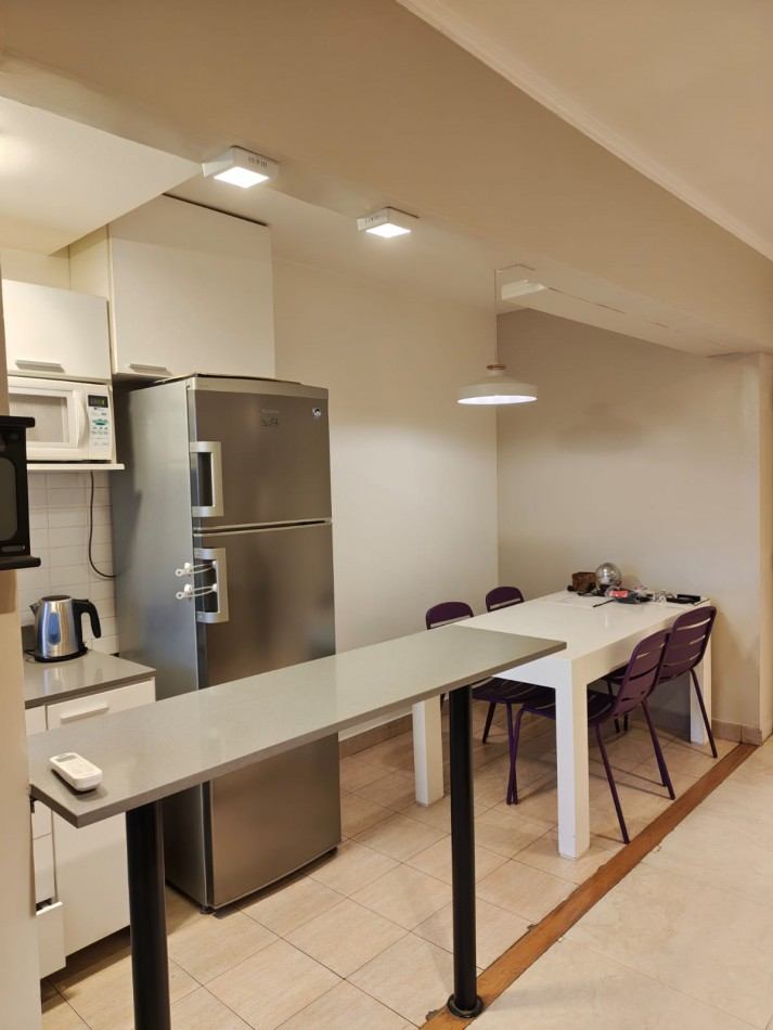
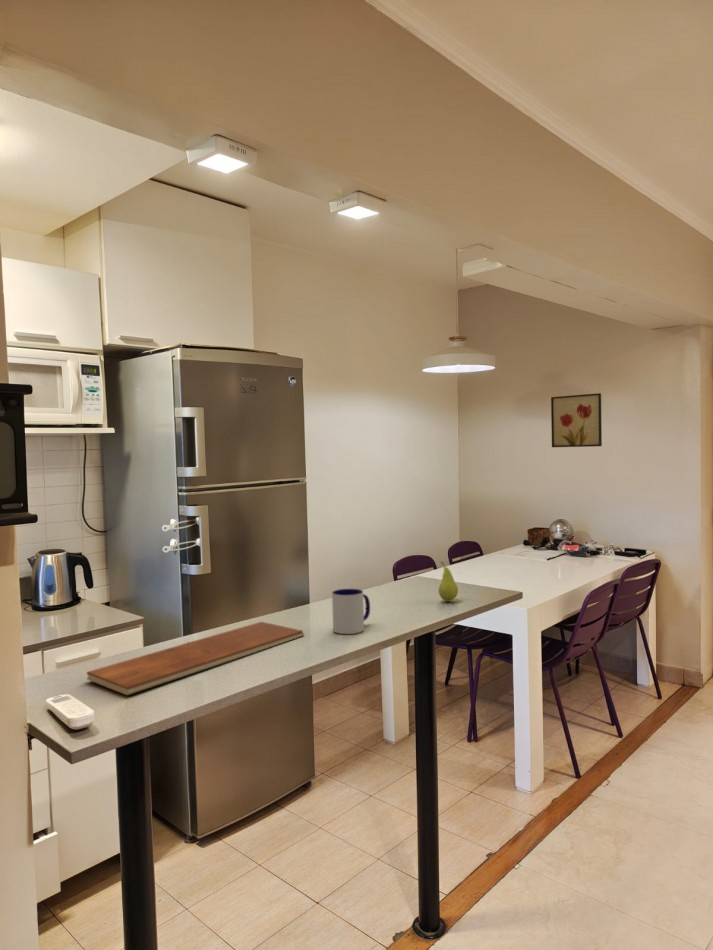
+ fruit (448, 581)
+ mug (352, 609)
+ chopping board (205, 652)
+ wall art (576, 421)
